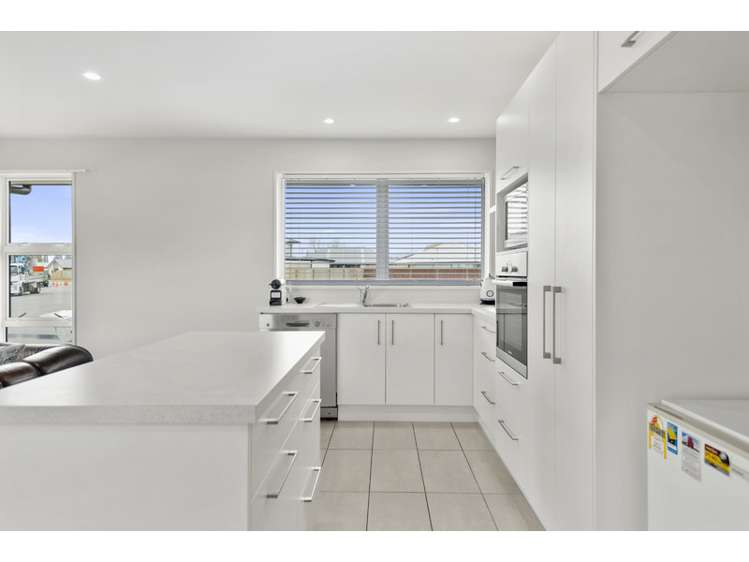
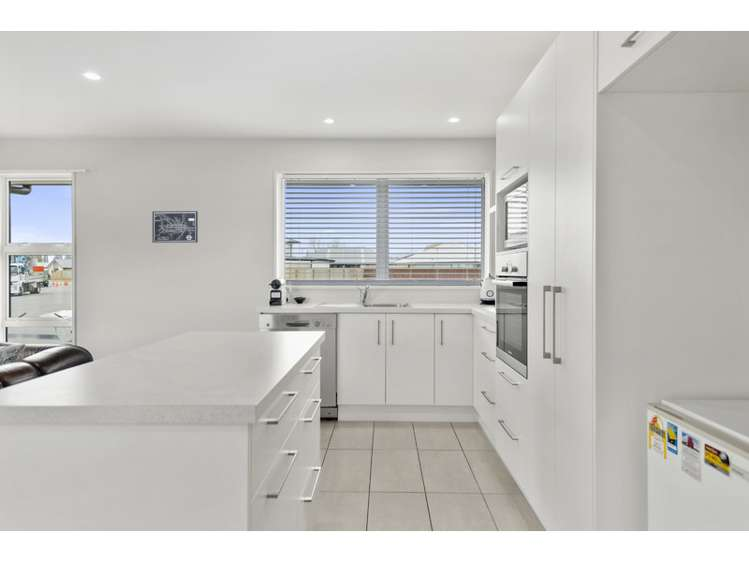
+ wall art (175, 226)
